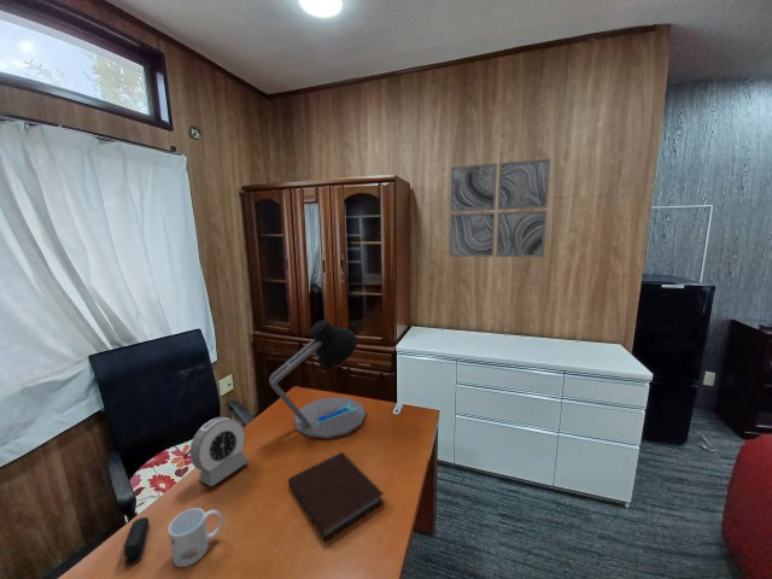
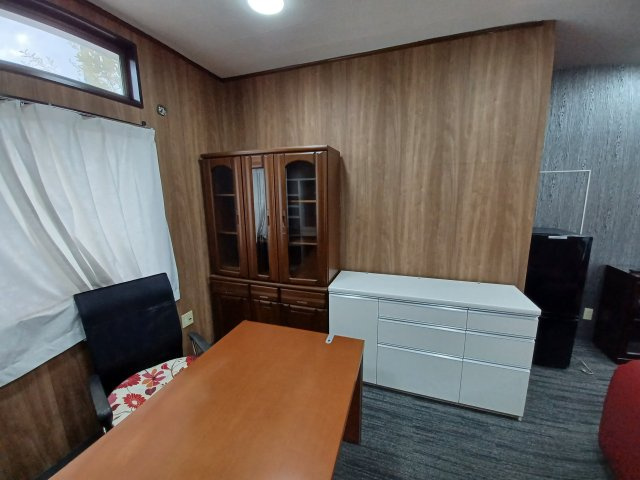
- notebook (334, 490)
- desk lamp (322, 367)
- mug (197, 531)
- stapler (136, 534)
- alarm clock (221, 446)
- wall art (495, 209)
